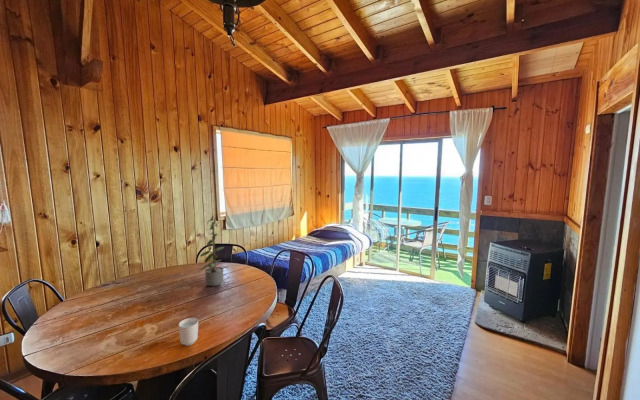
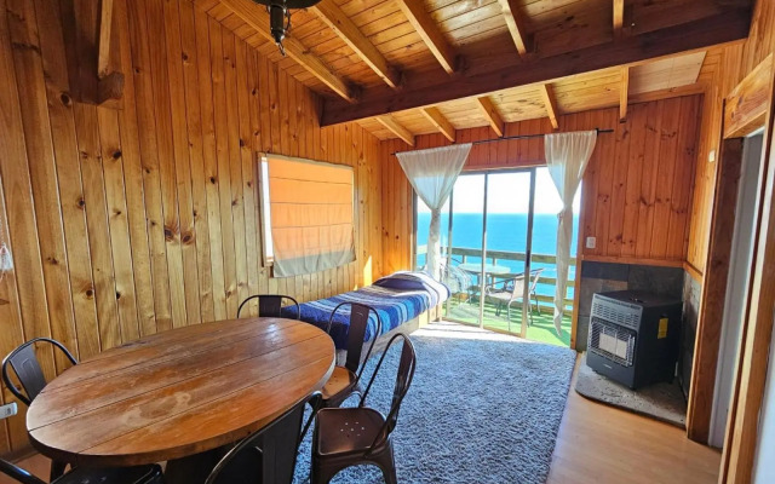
- cup (190, 328)
- potted plant (210, 250)
